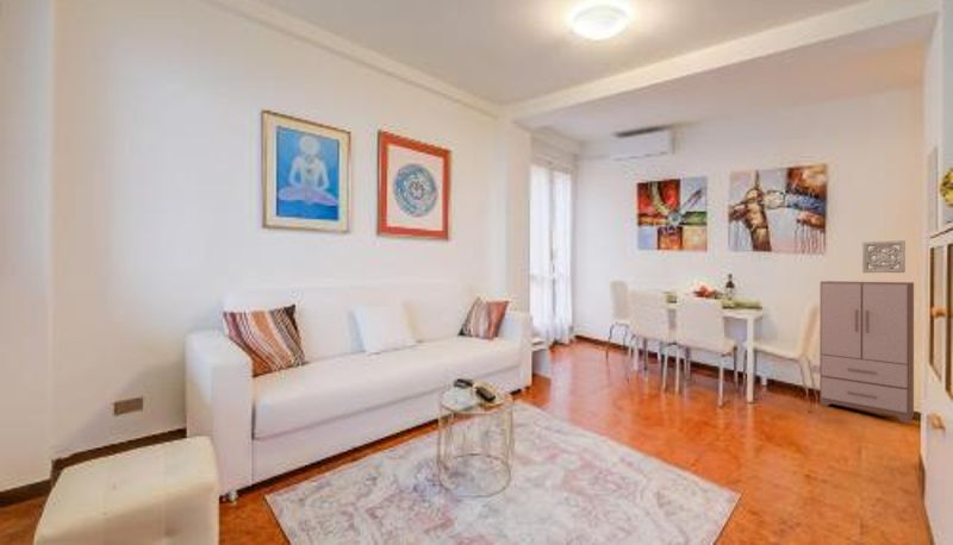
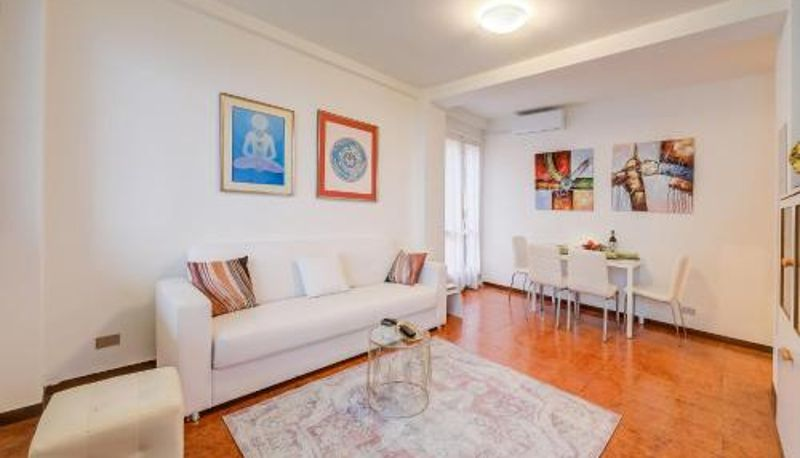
- cabinet (865, 346)
- wall ornament (883, 257)
